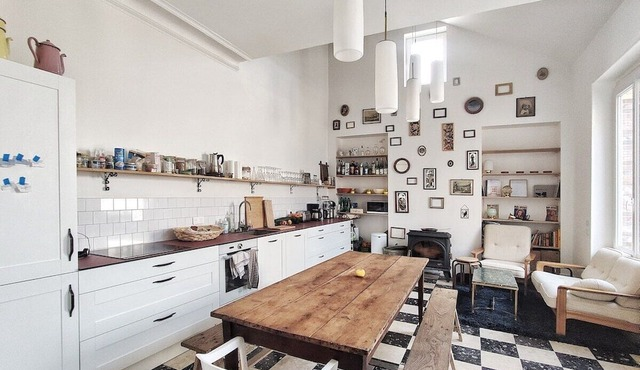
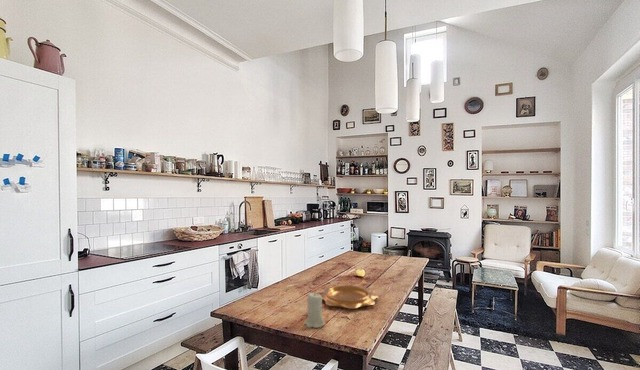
+ decorative bowl (348, 295)
+ candle (314, 308)
